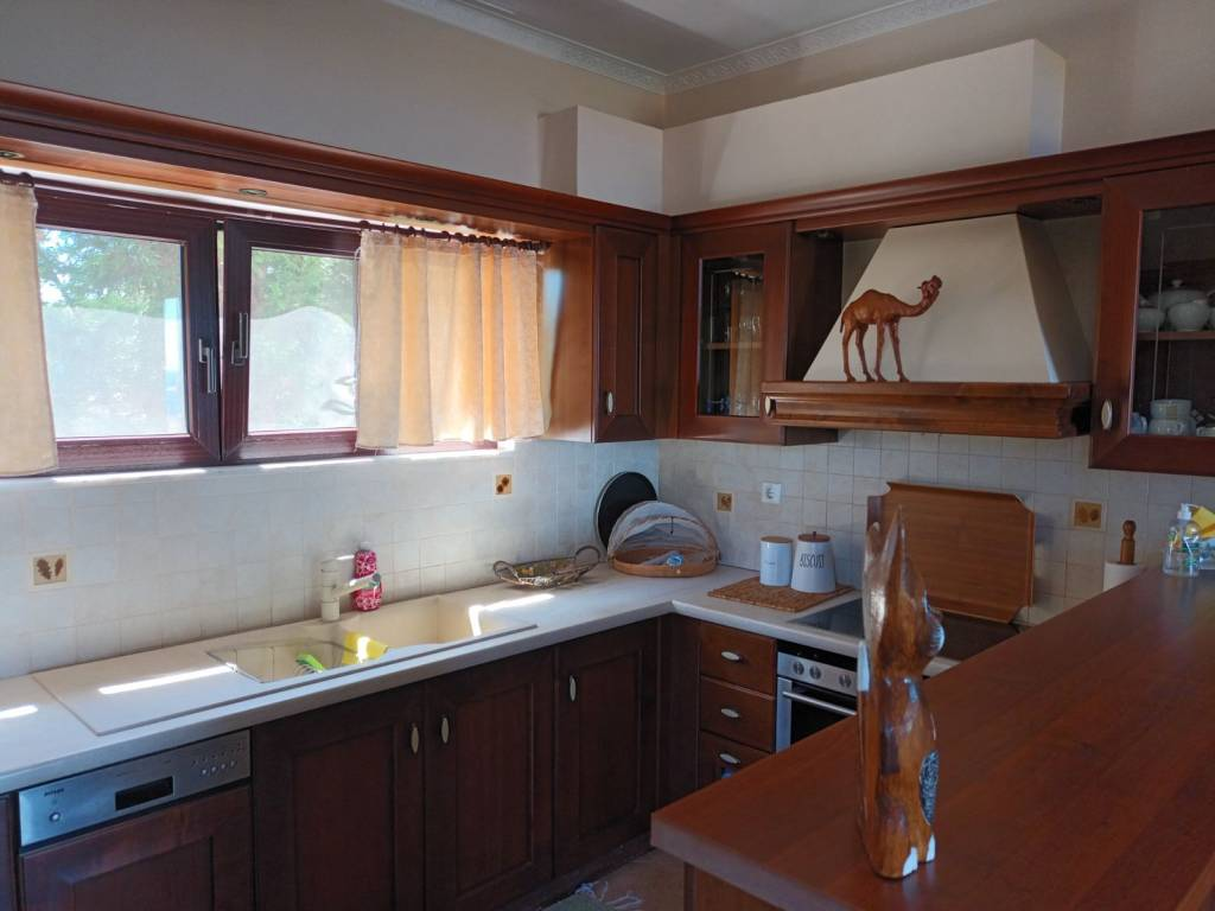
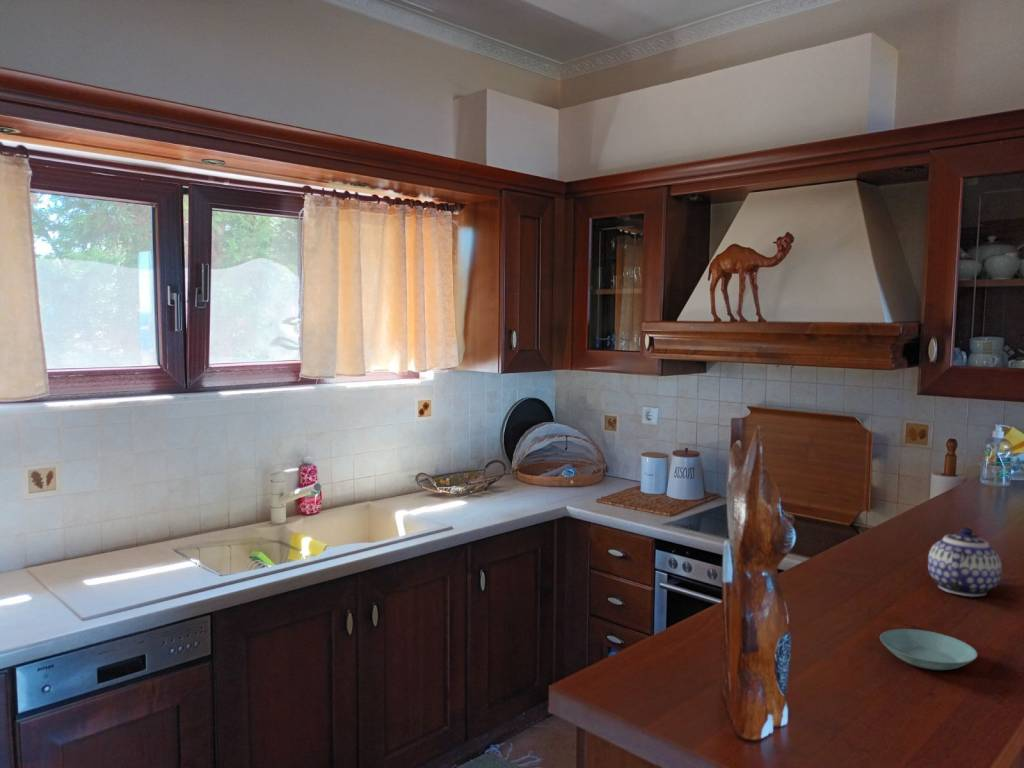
+ saucer (926, 652)
+ teapot (964, 559)
